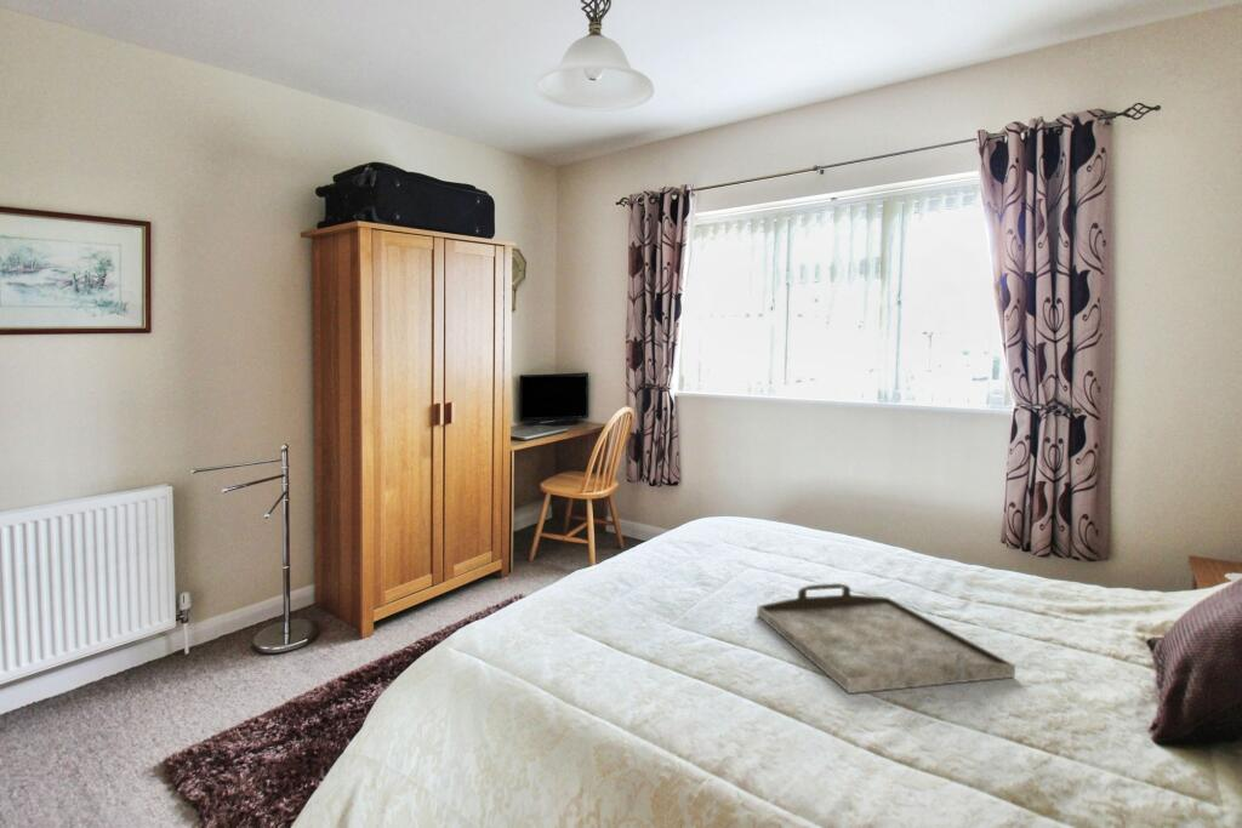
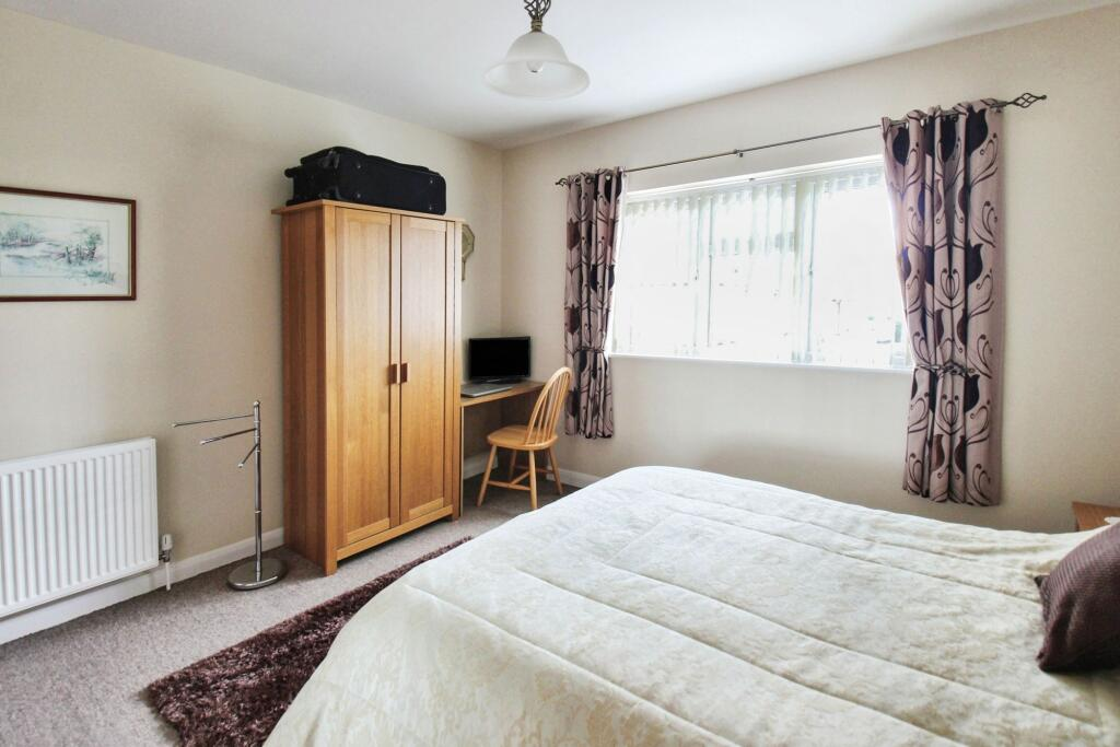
- serving tray (871, 627)
